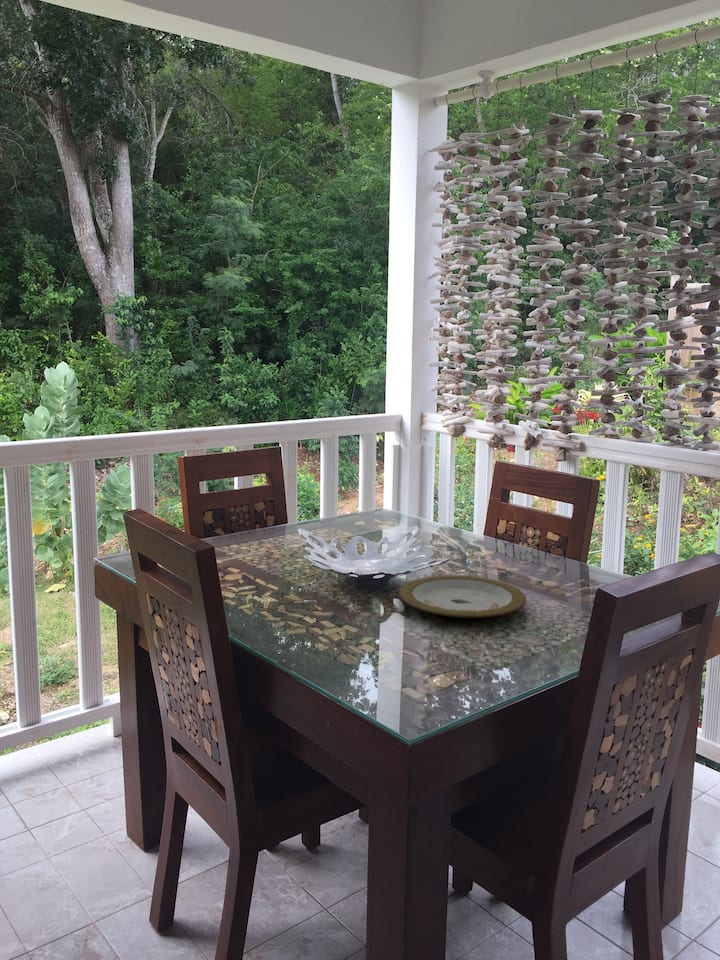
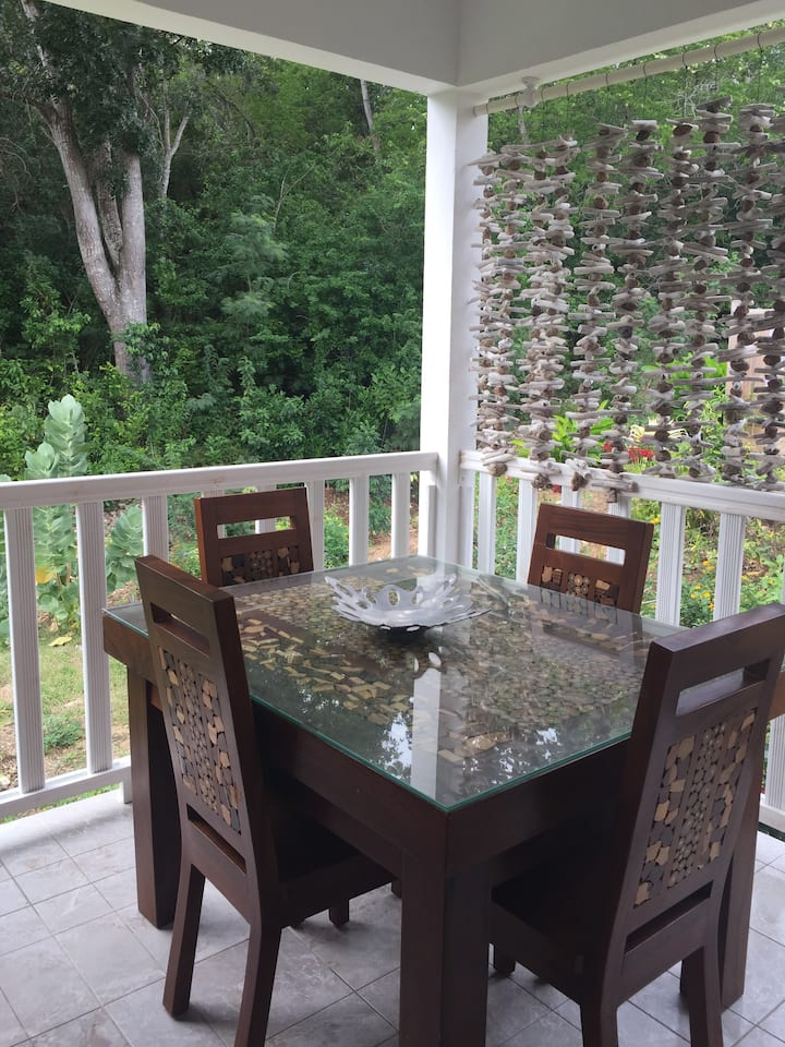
- plate (461, 599)
